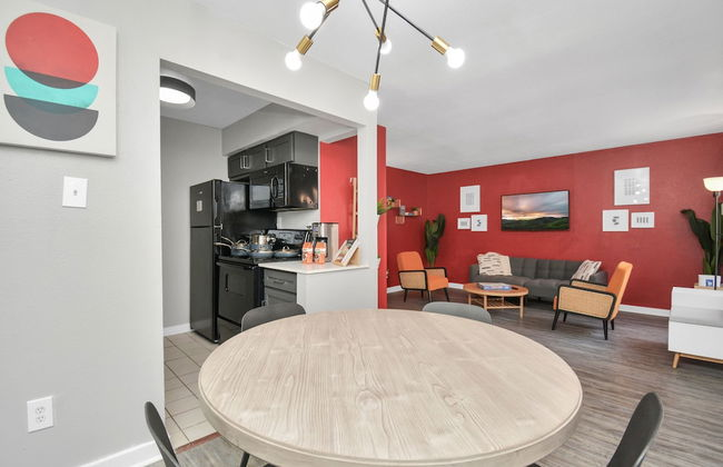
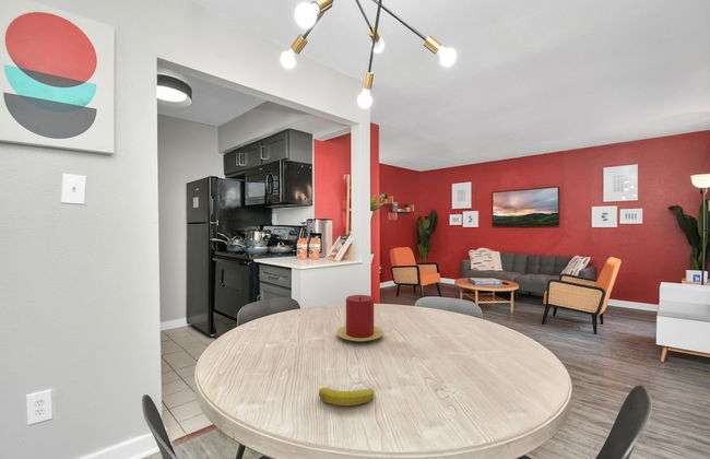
+ candle (359, 316)
+ banana (347, 393)
